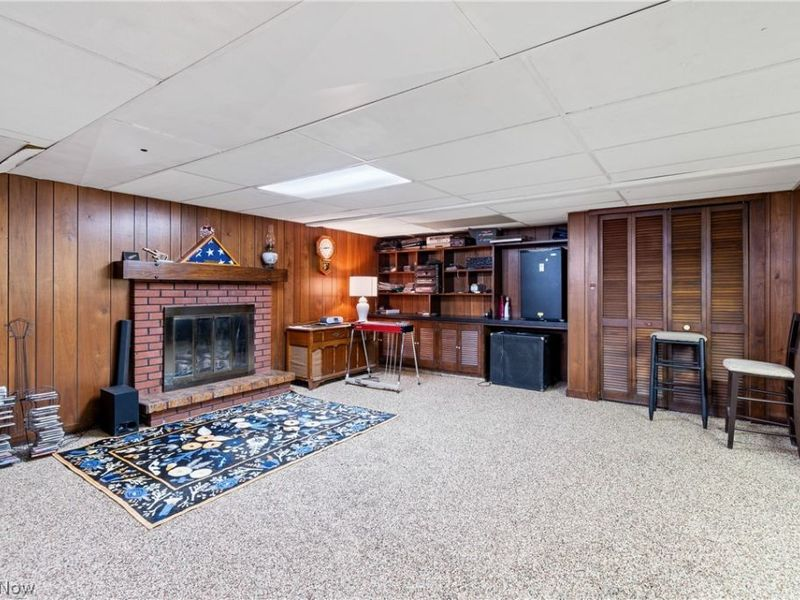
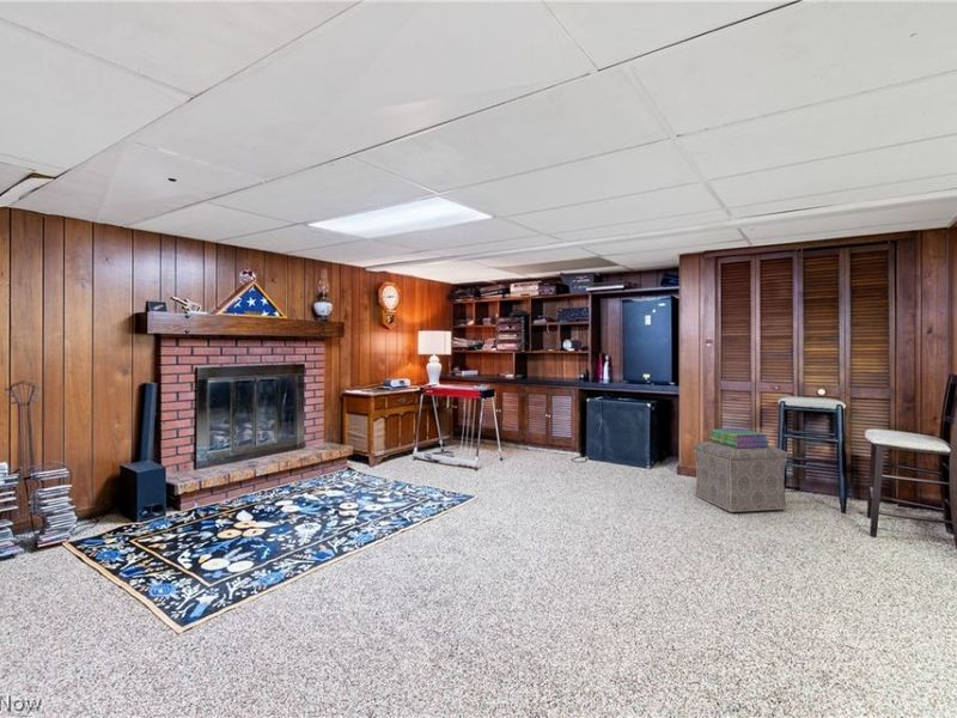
+ ottoman (738, 473)
+ stack of books (738, 437)
